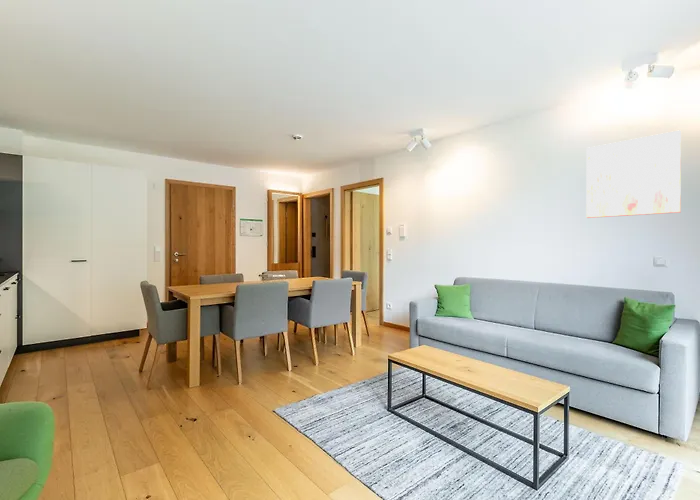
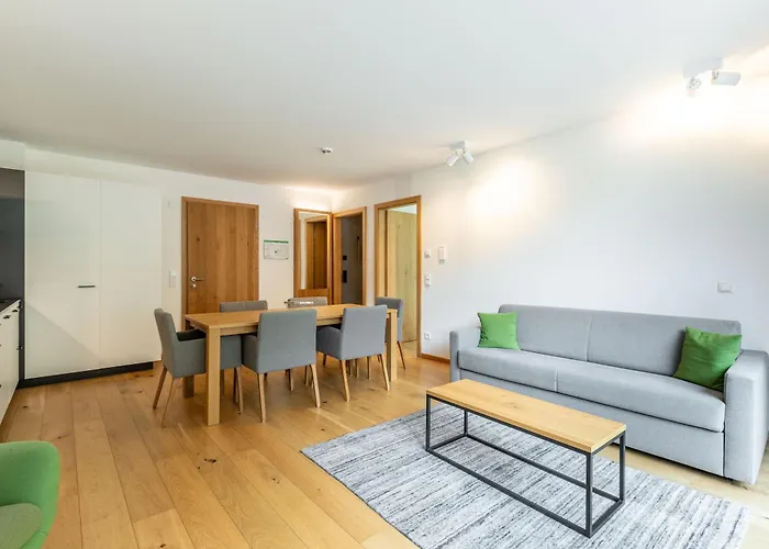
- wall art (629, 177)
